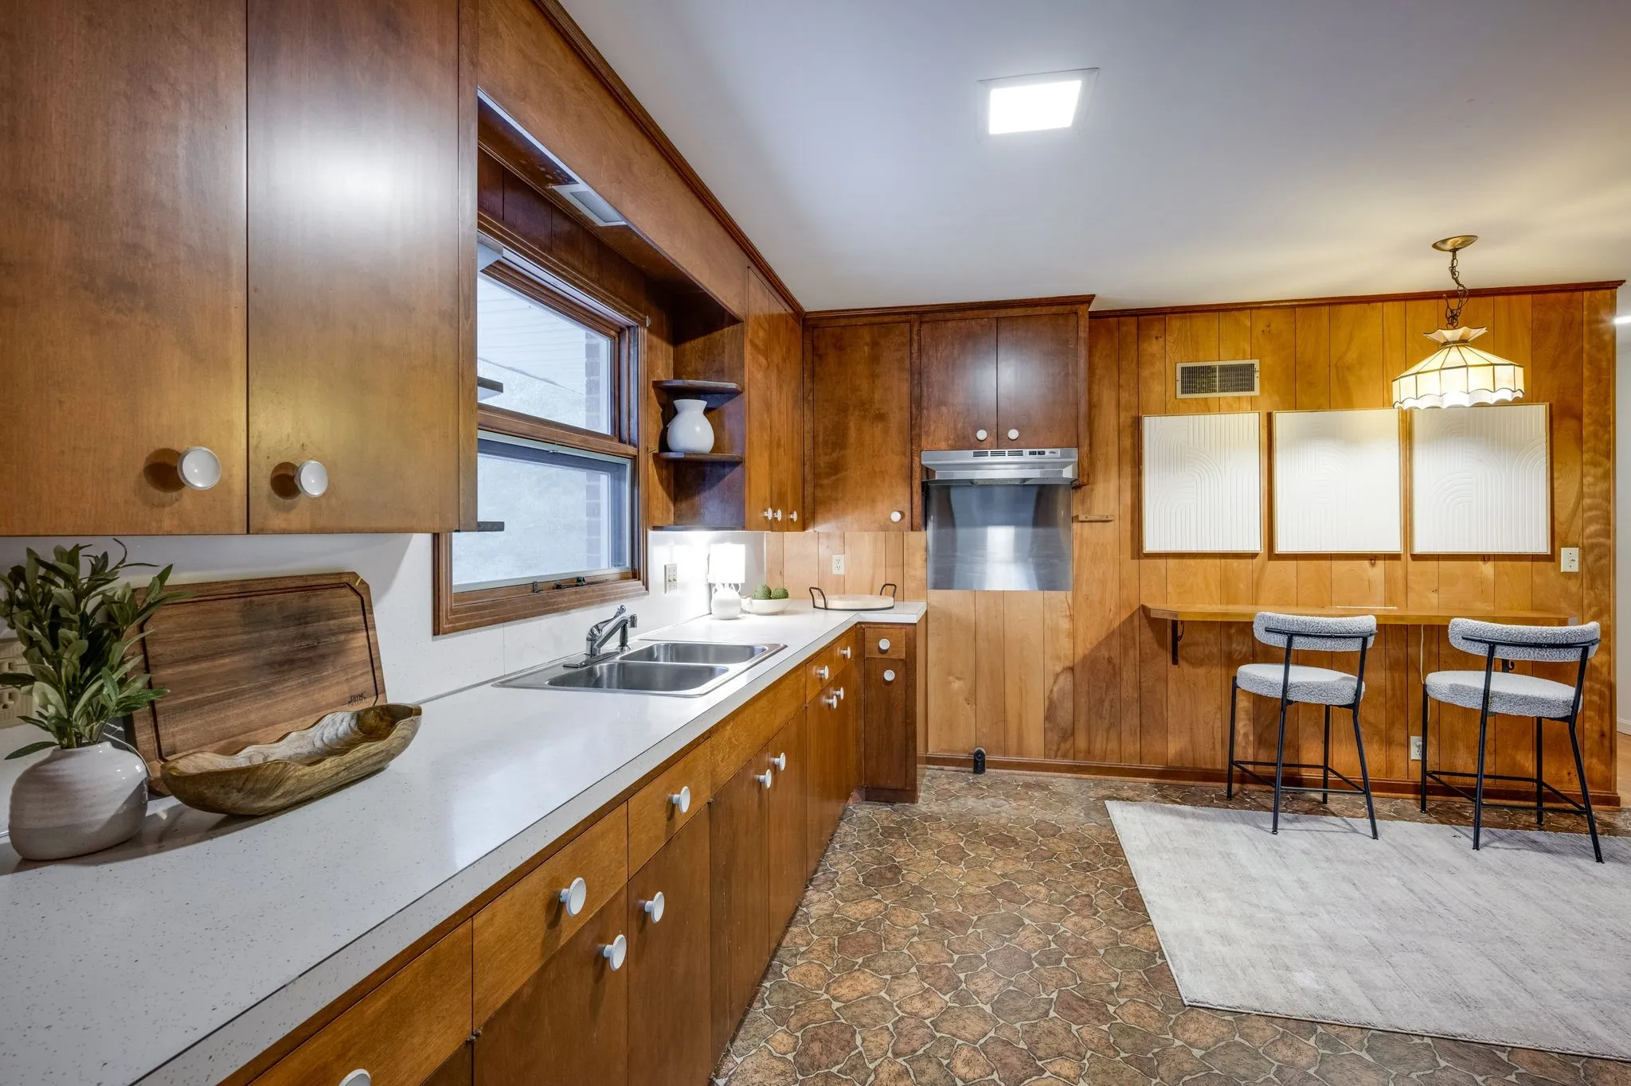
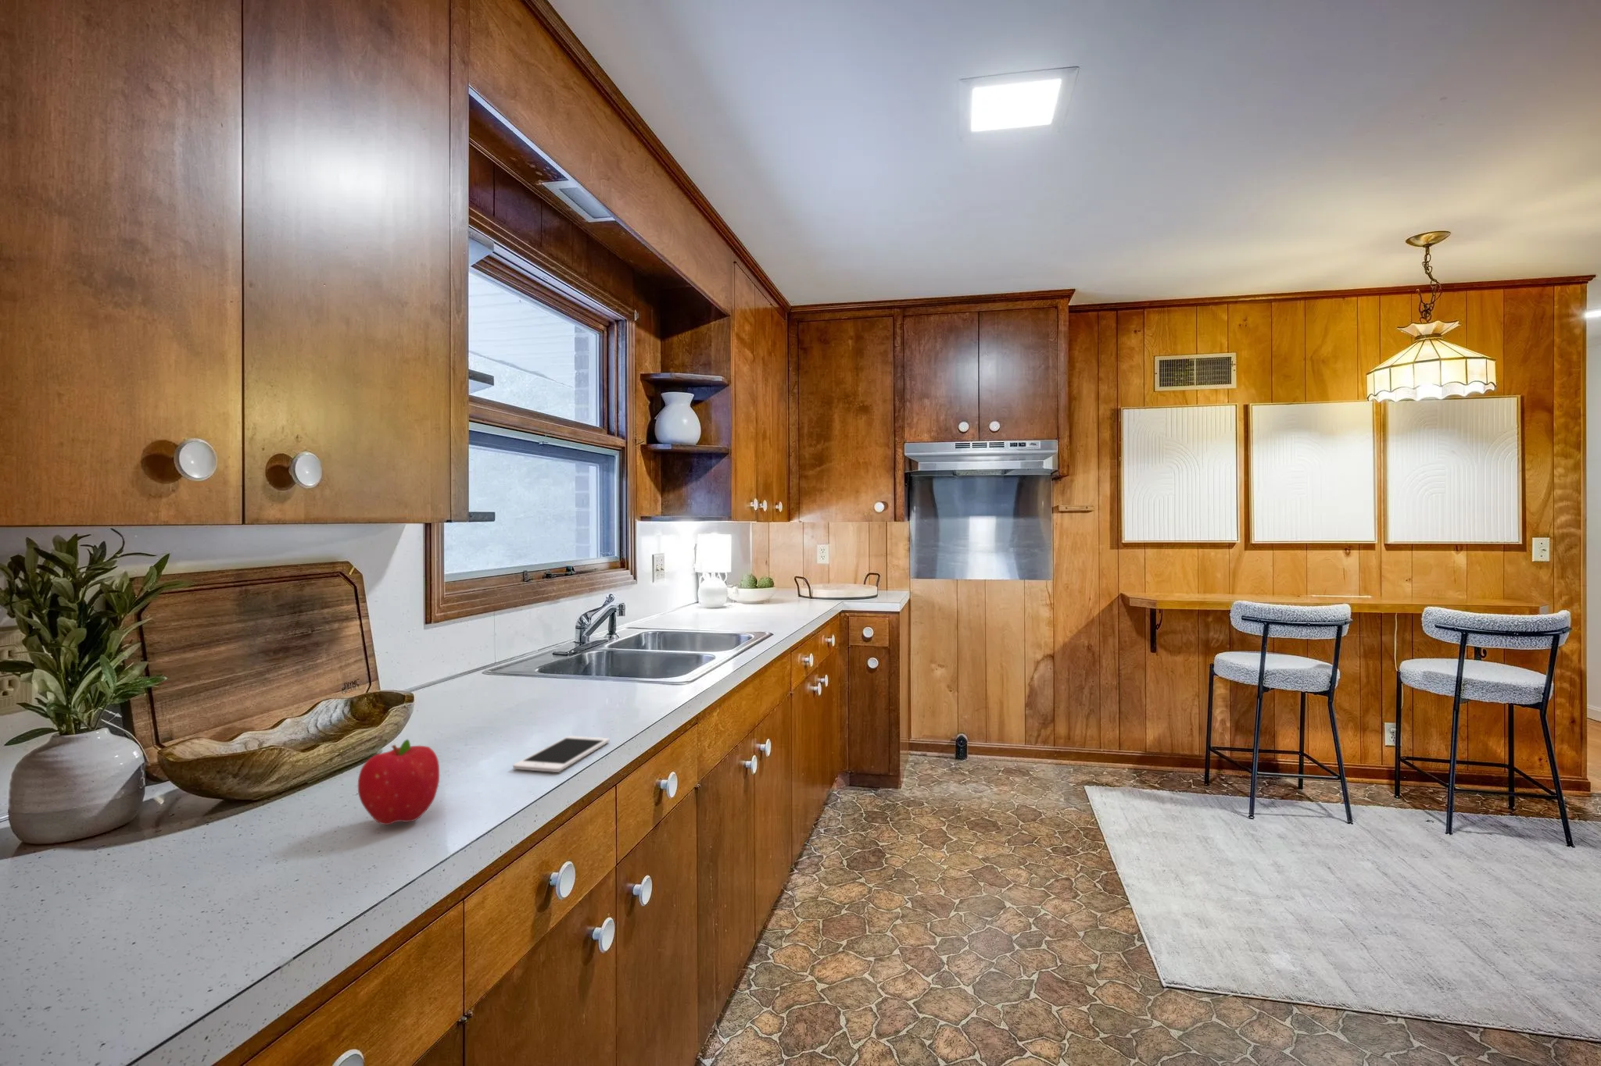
+ fruit (400, 780)
+ cell phone (564, 752)
